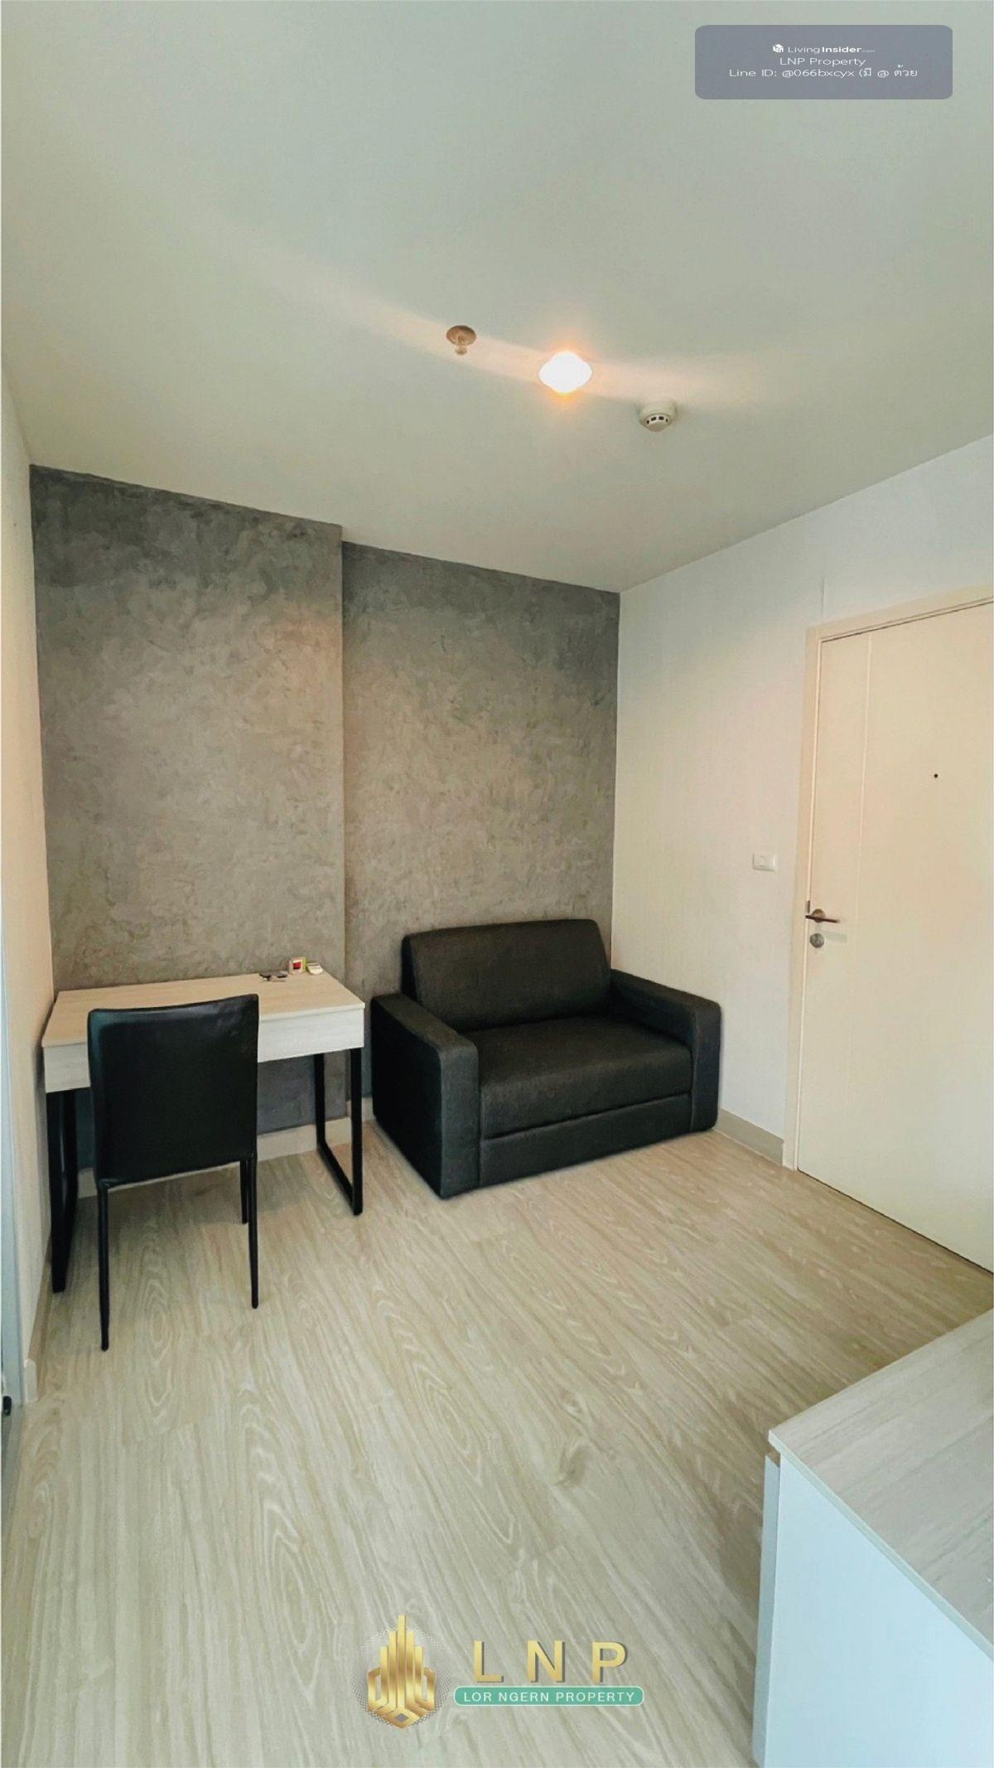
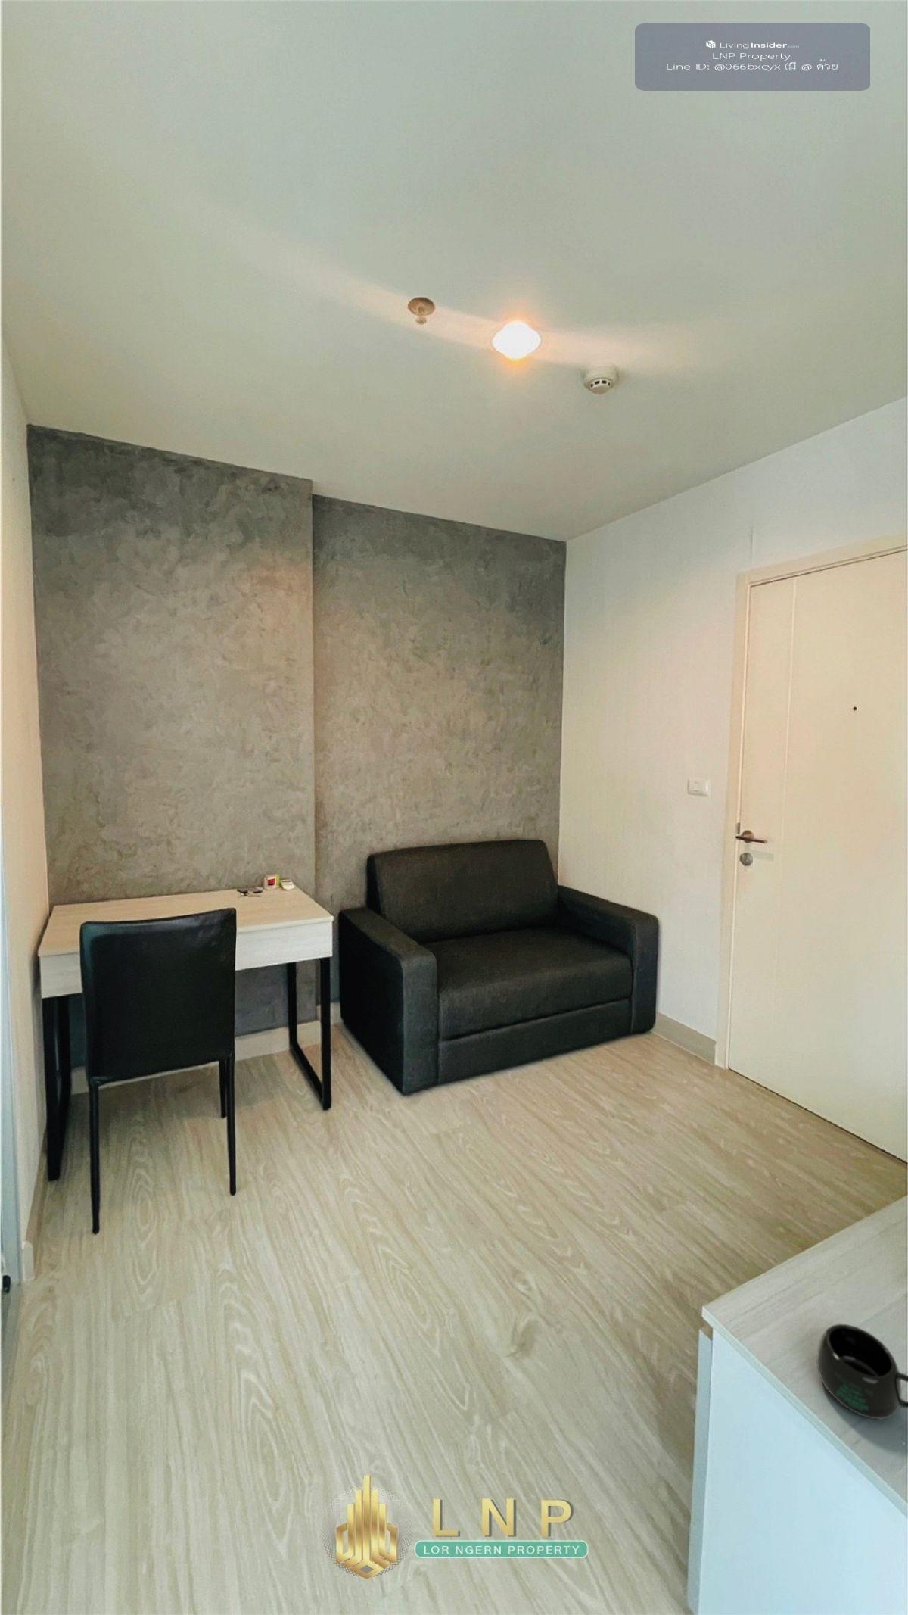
+ mug (868, 1375)
